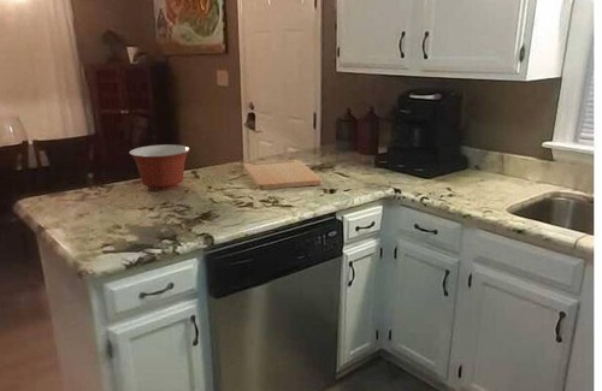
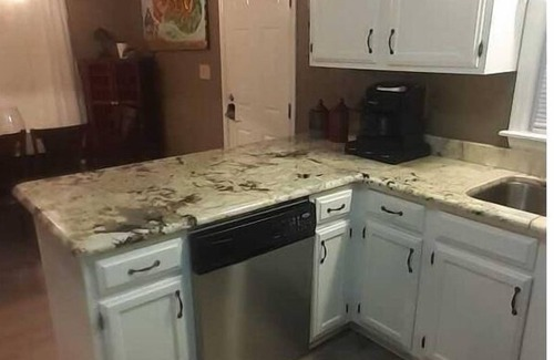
- cutting board (281, 173)
- mixing bowl (161, 167)
